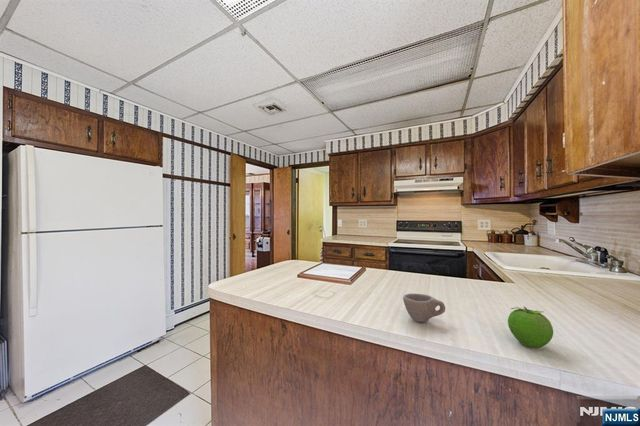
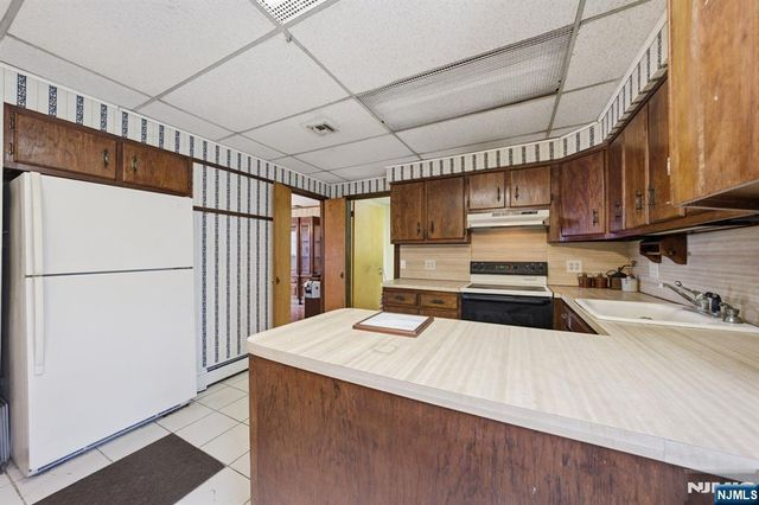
- cup (423, 308)
- fruit (529, 325)
